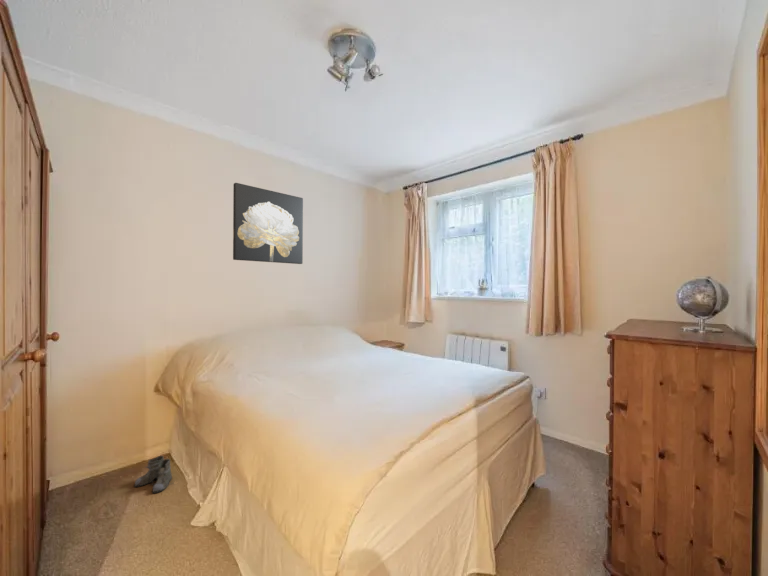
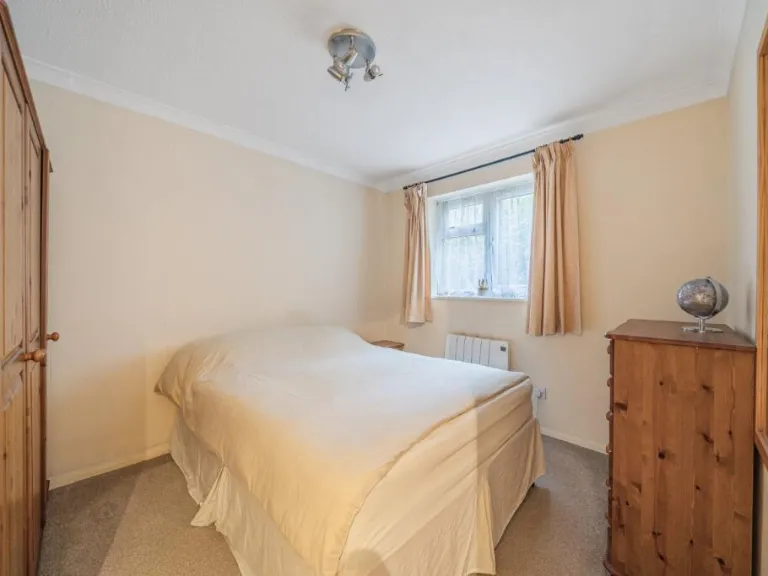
- boots (155, 472)
- wall art (270, 226)
